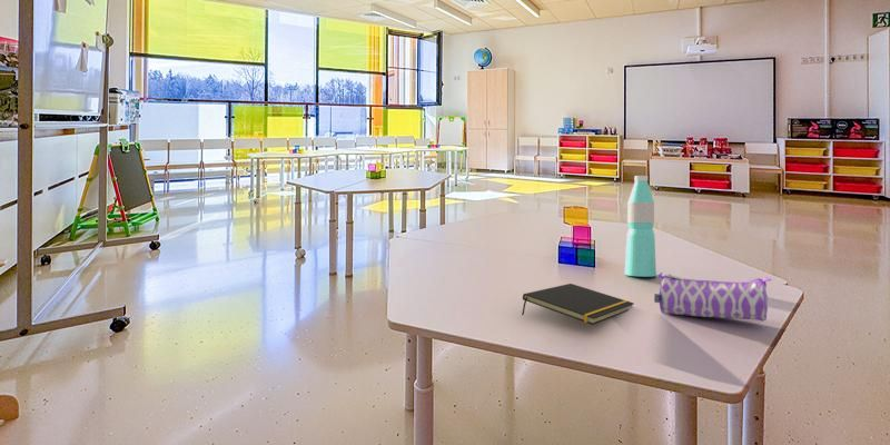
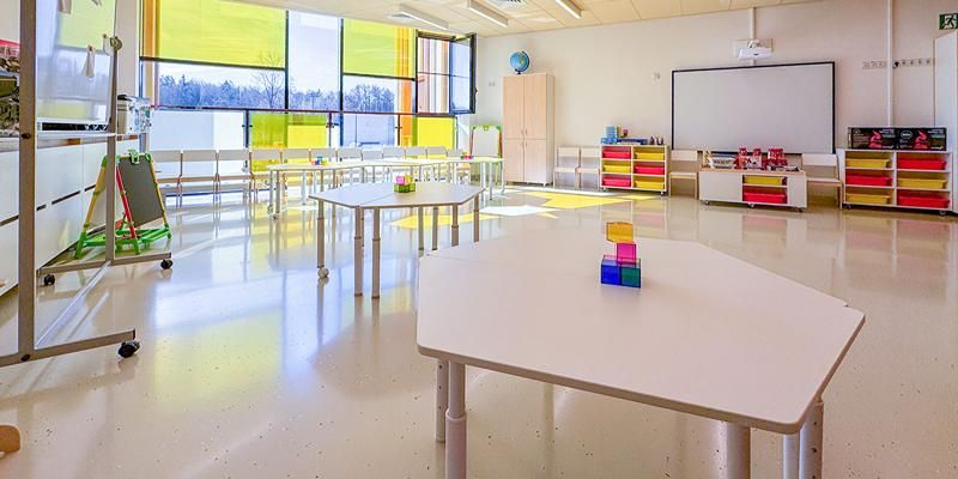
- notepad (580, 301)
- pencil case (710, 295)
- water bottle (640, 225)
